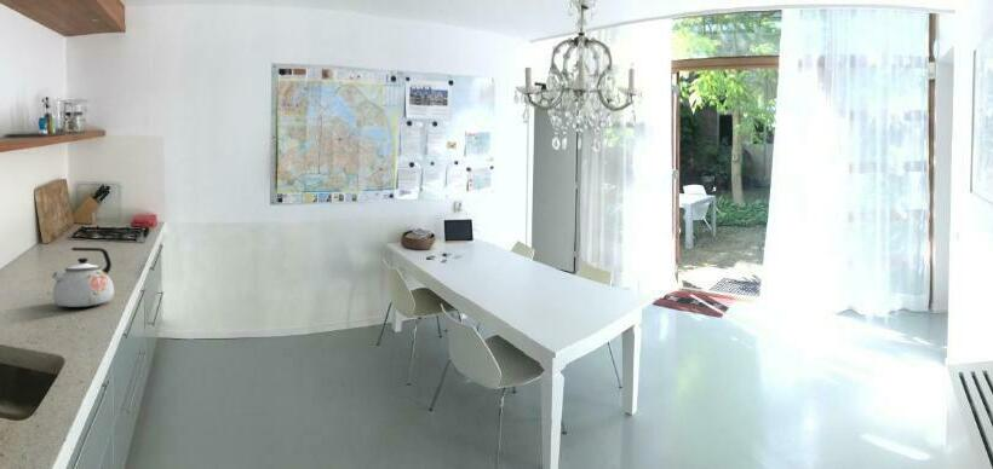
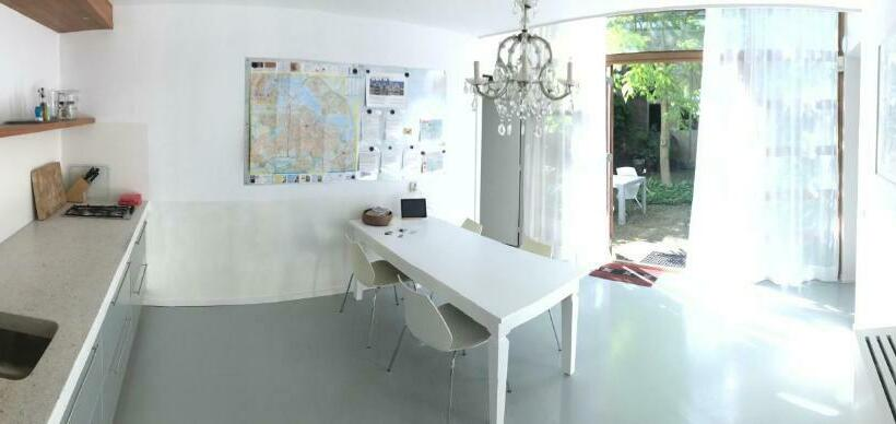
- kettle (82, 276)
